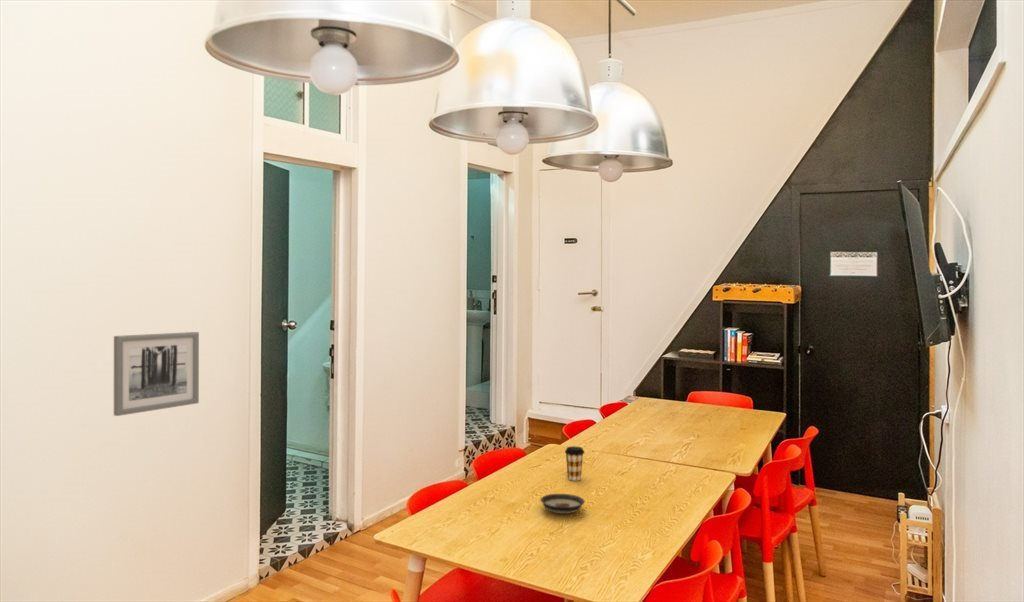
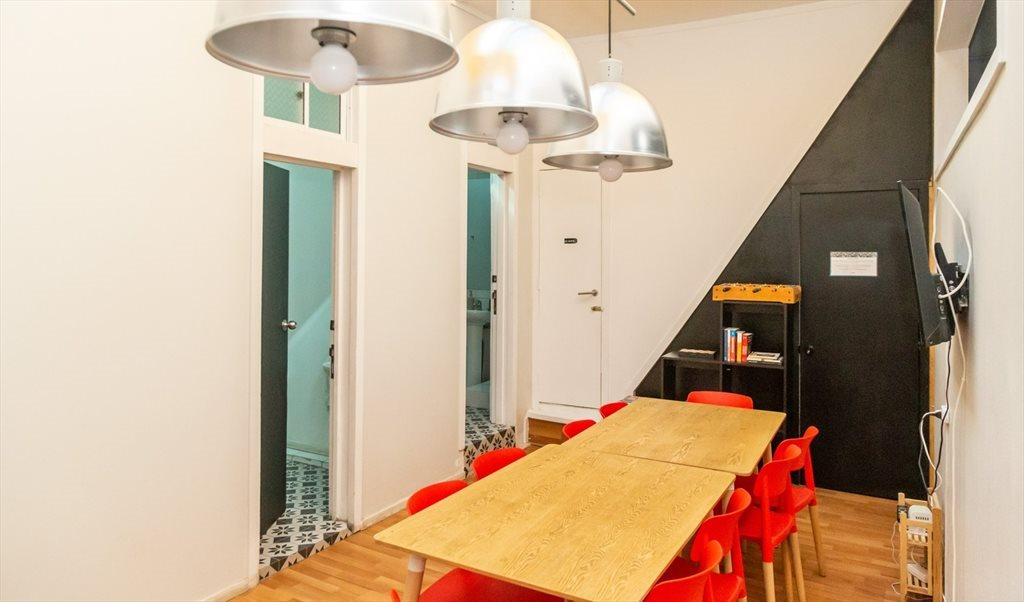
- coffee cup (574, 463)
- saucer (562, 505)
- wall art (158, 371)
